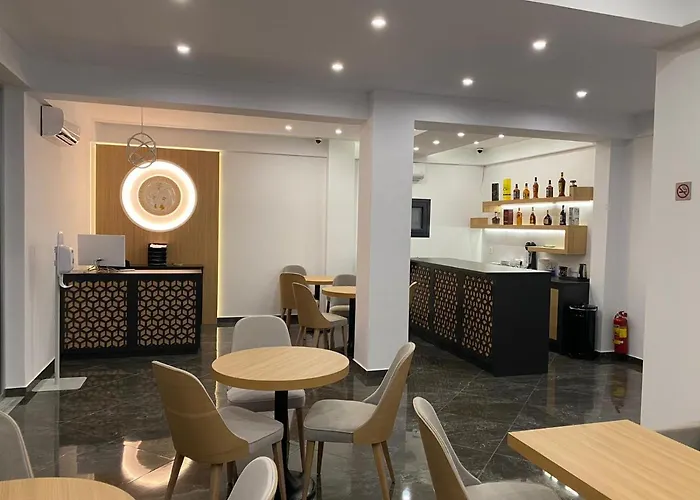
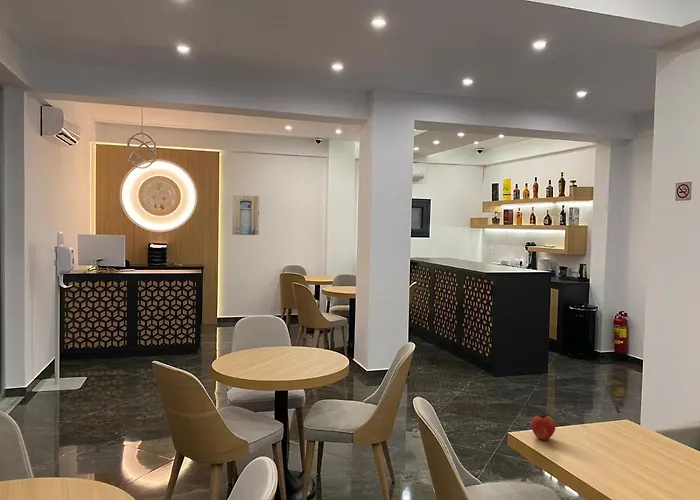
+ wall art (245, 215)
+ apple (543, 424)
